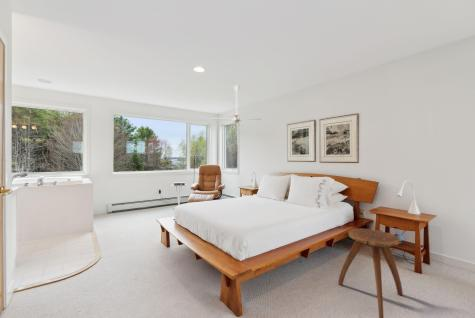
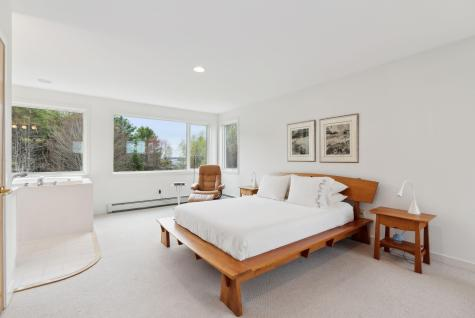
- stool (373, 262)
- ceiling fan (236, 103)
